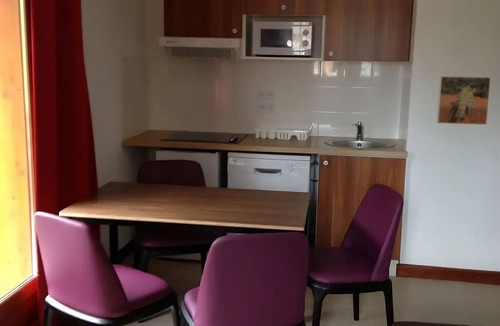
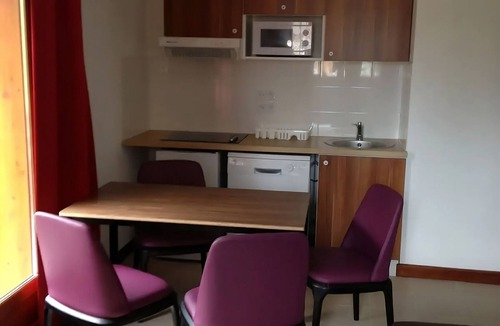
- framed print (463, 100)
